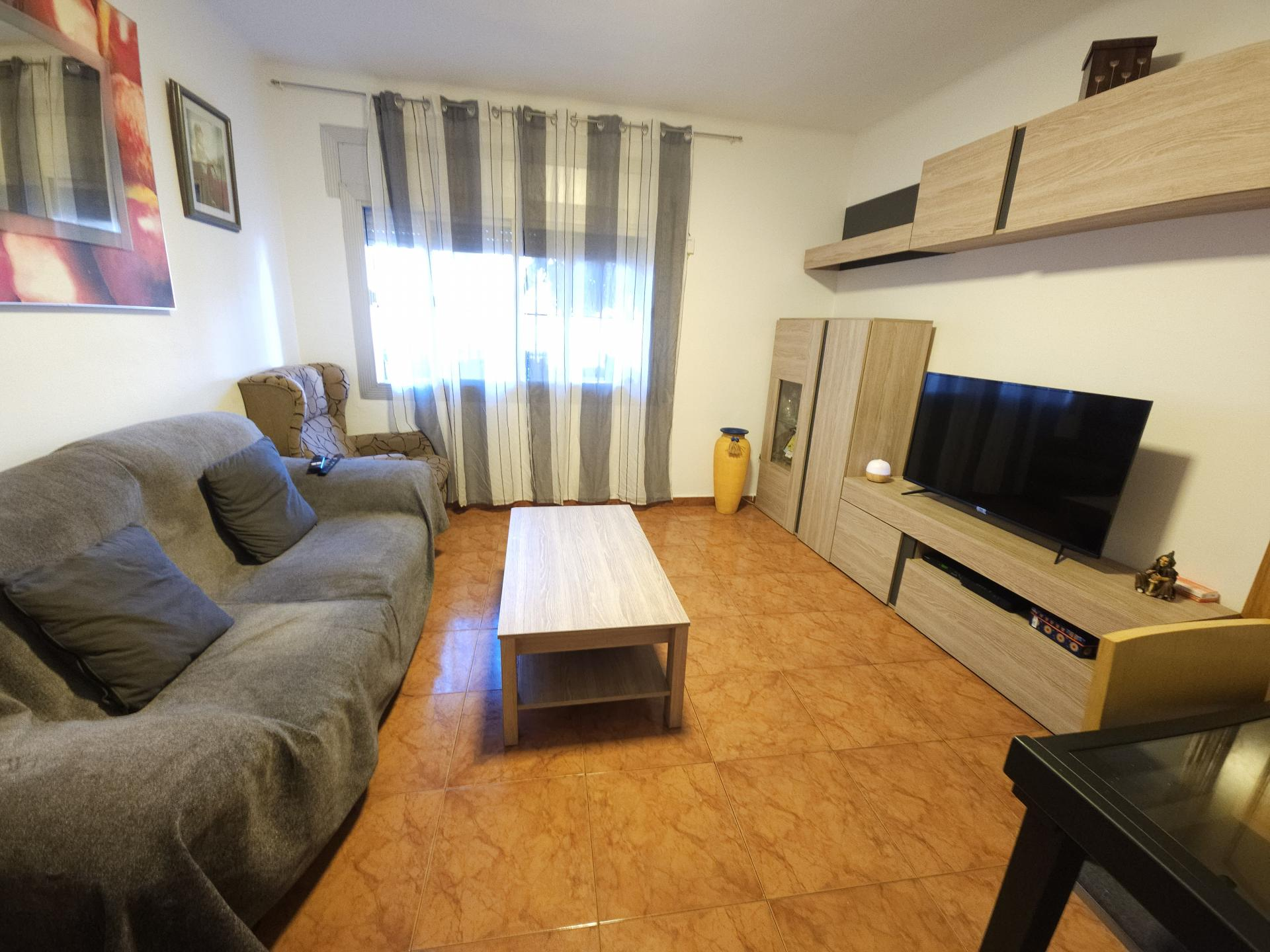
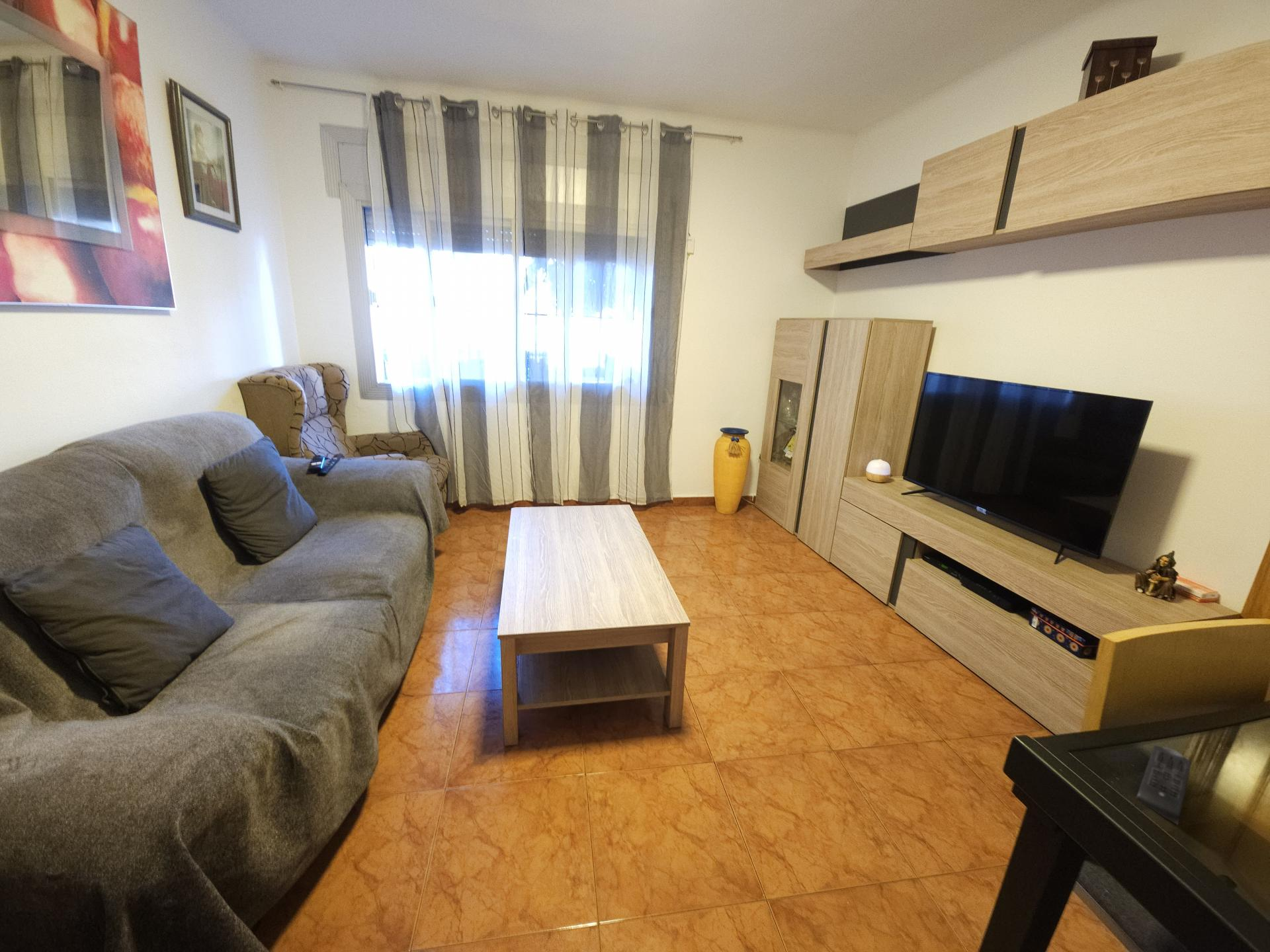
+ remote control (1165, 777)
